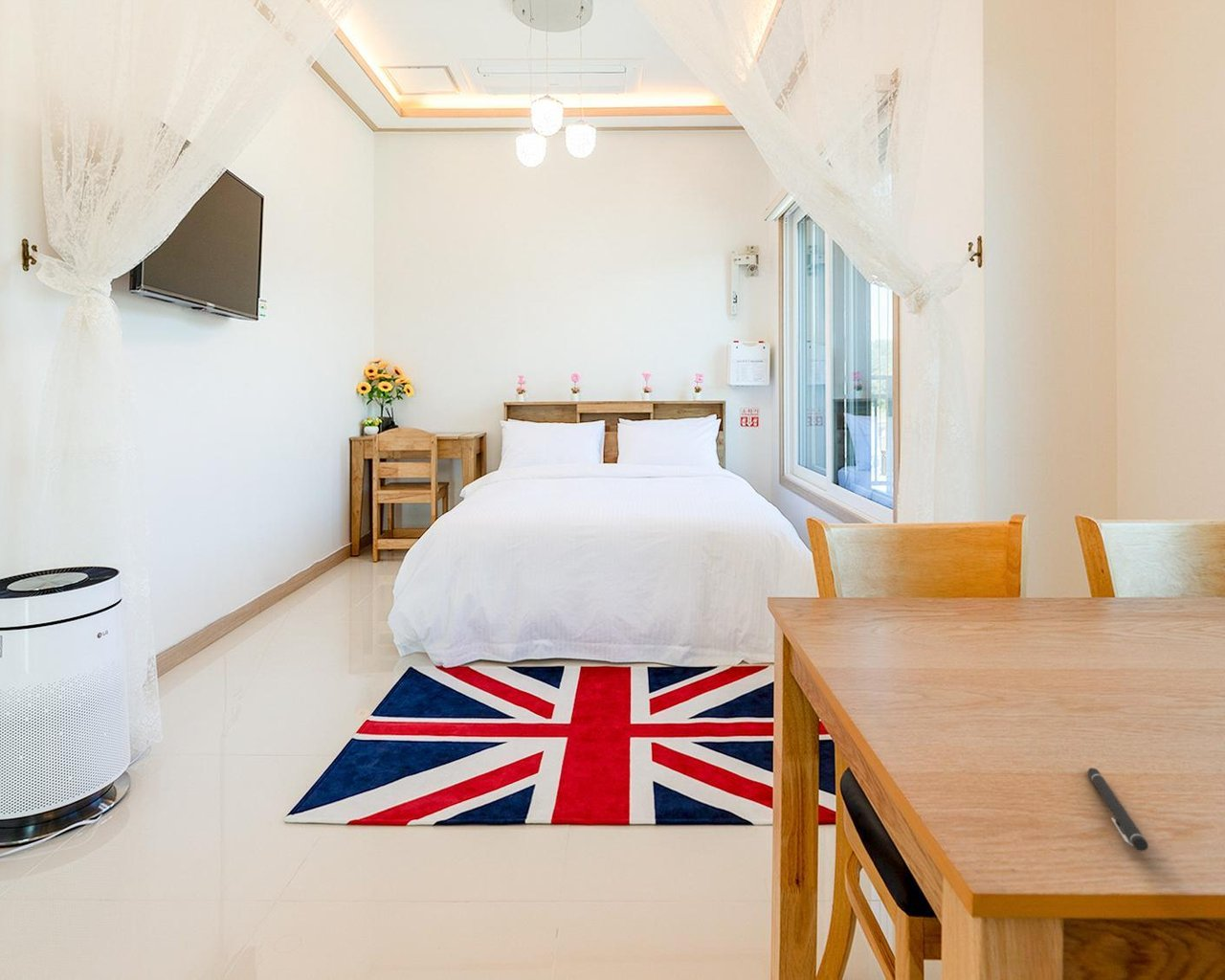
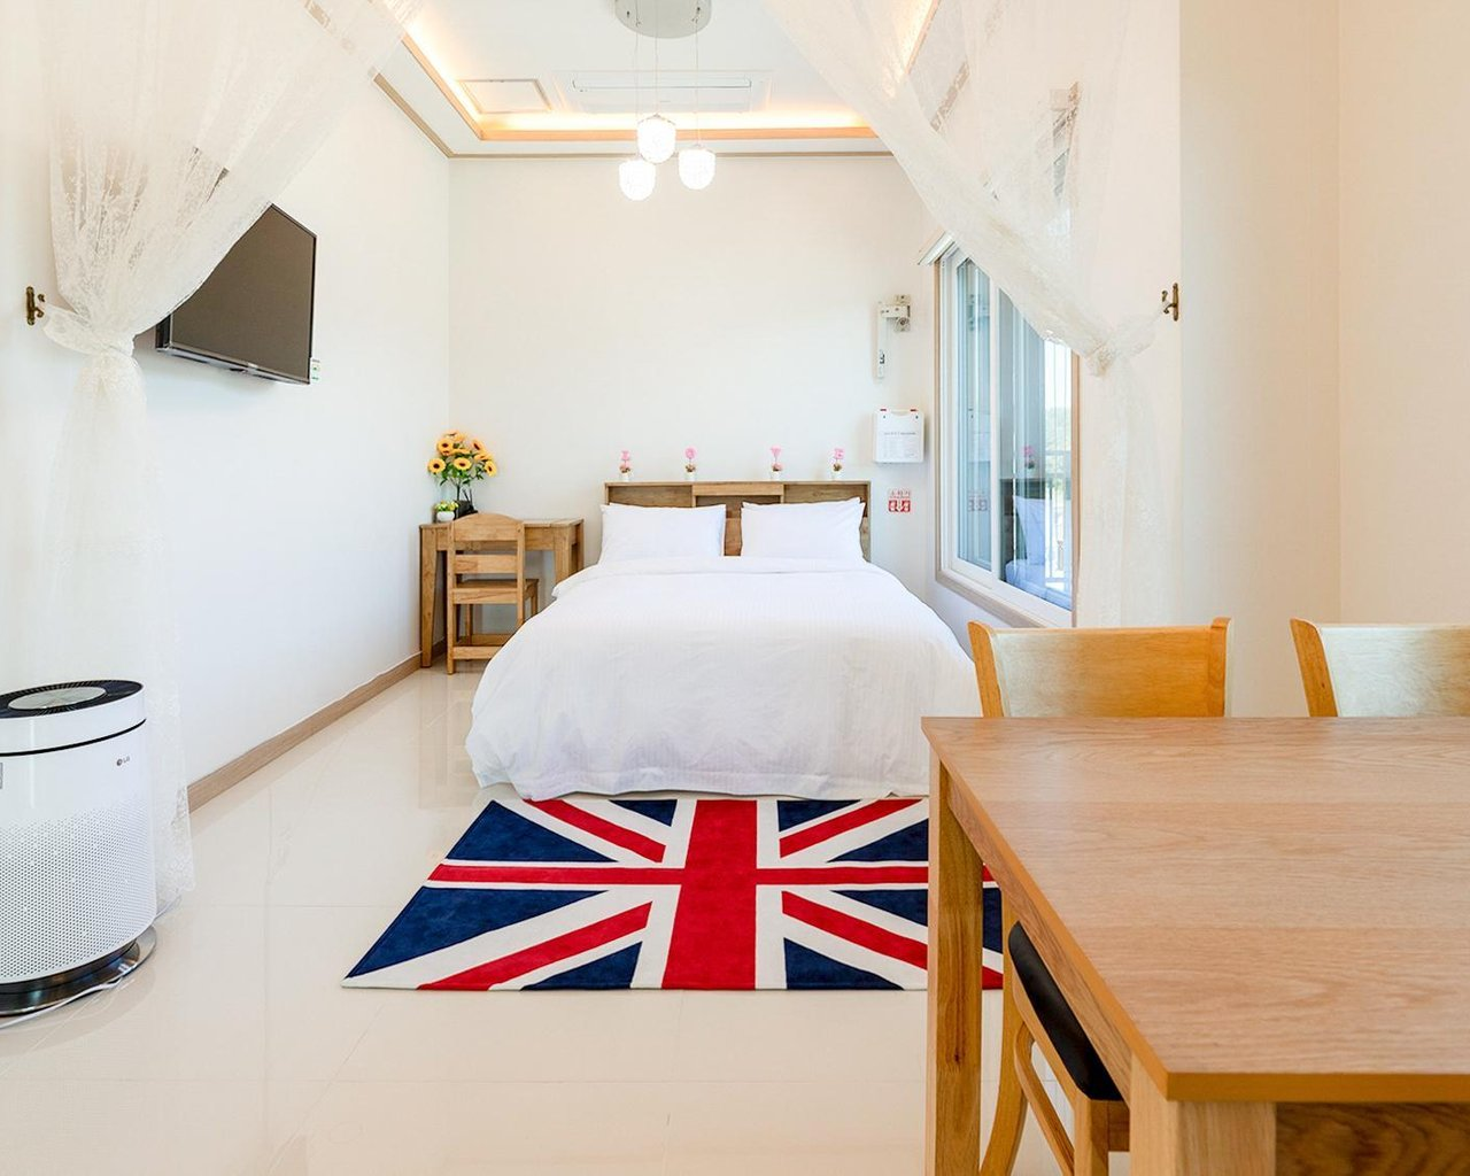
- pen (1111, 801)
